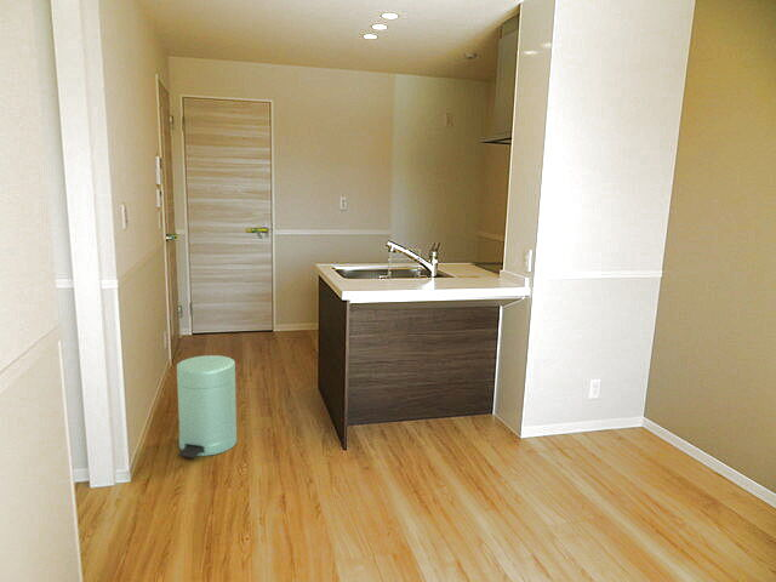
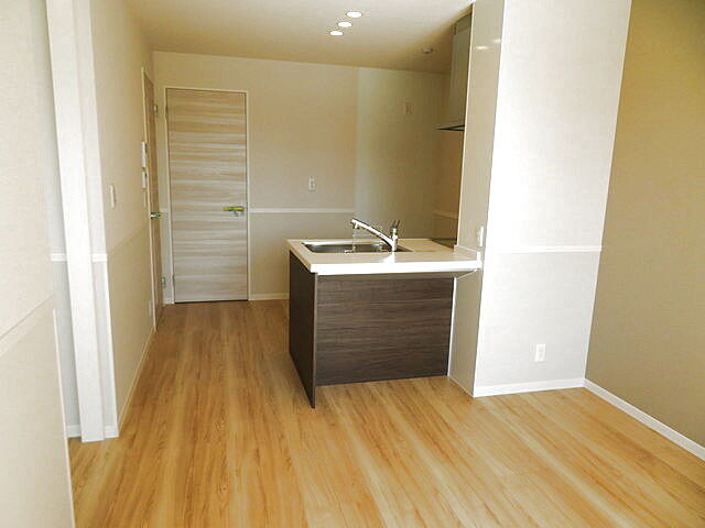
- trash can (204, 405)
